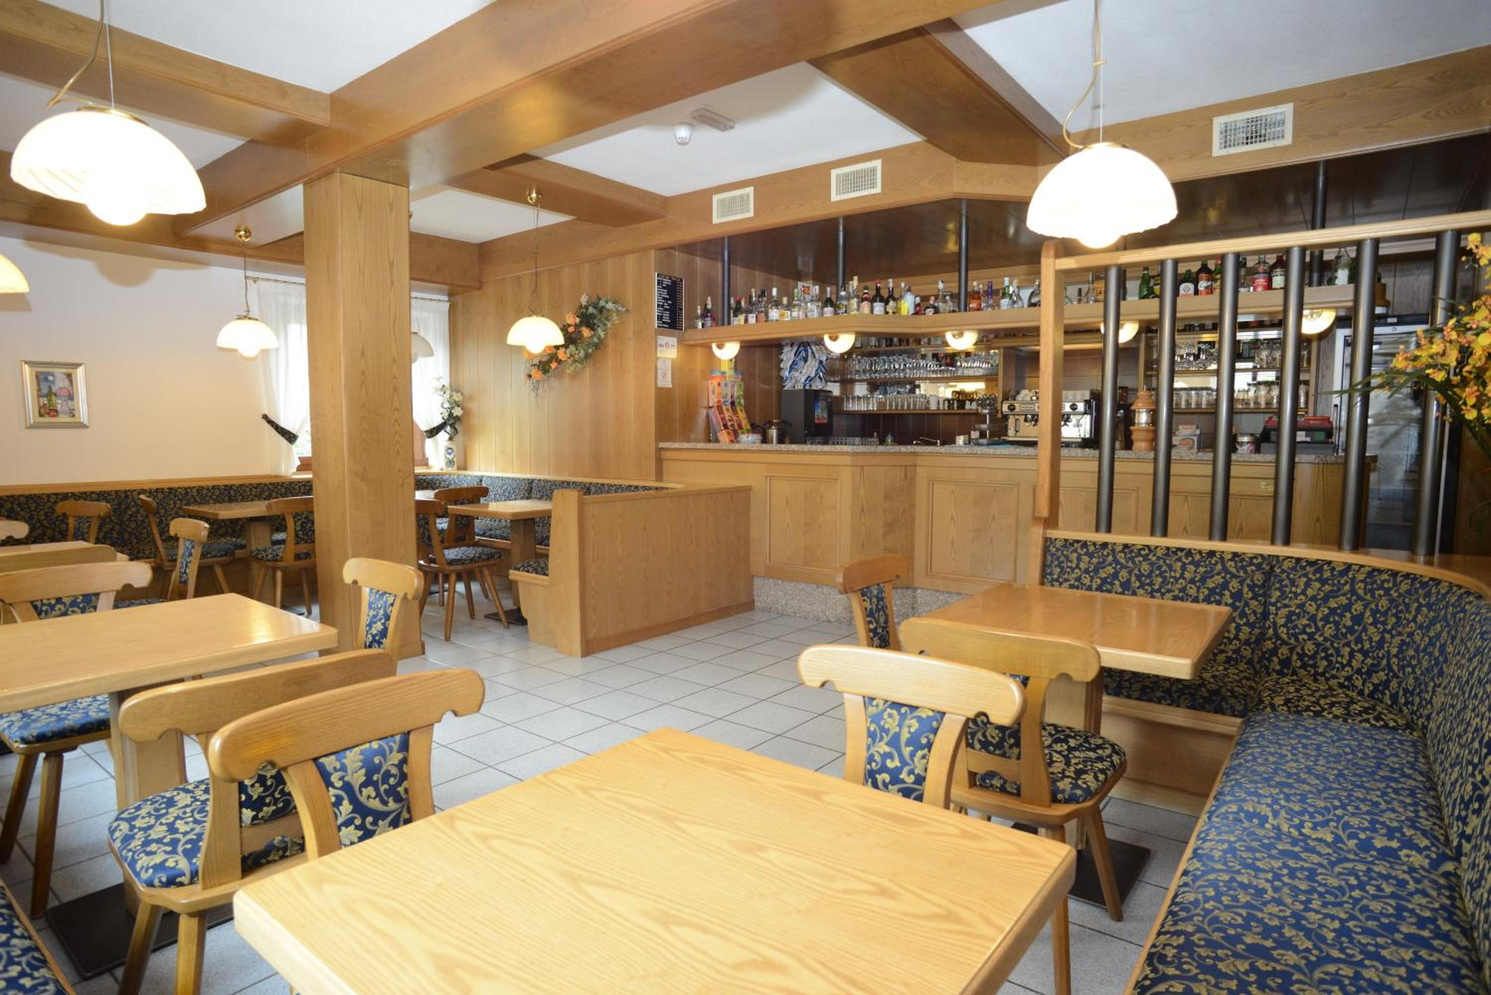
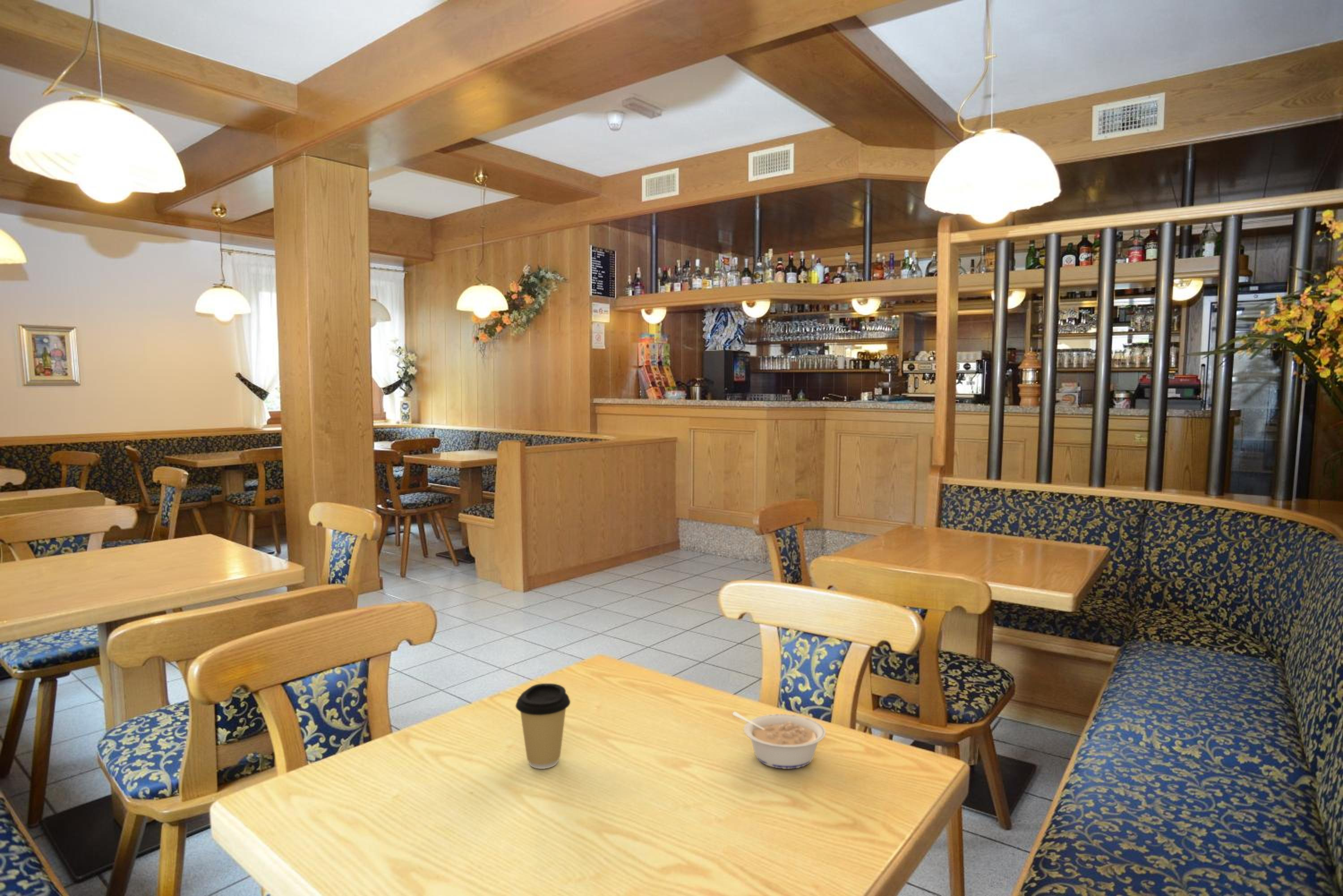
+ coffee cup (543, 726)
+ legume (781, 740)
